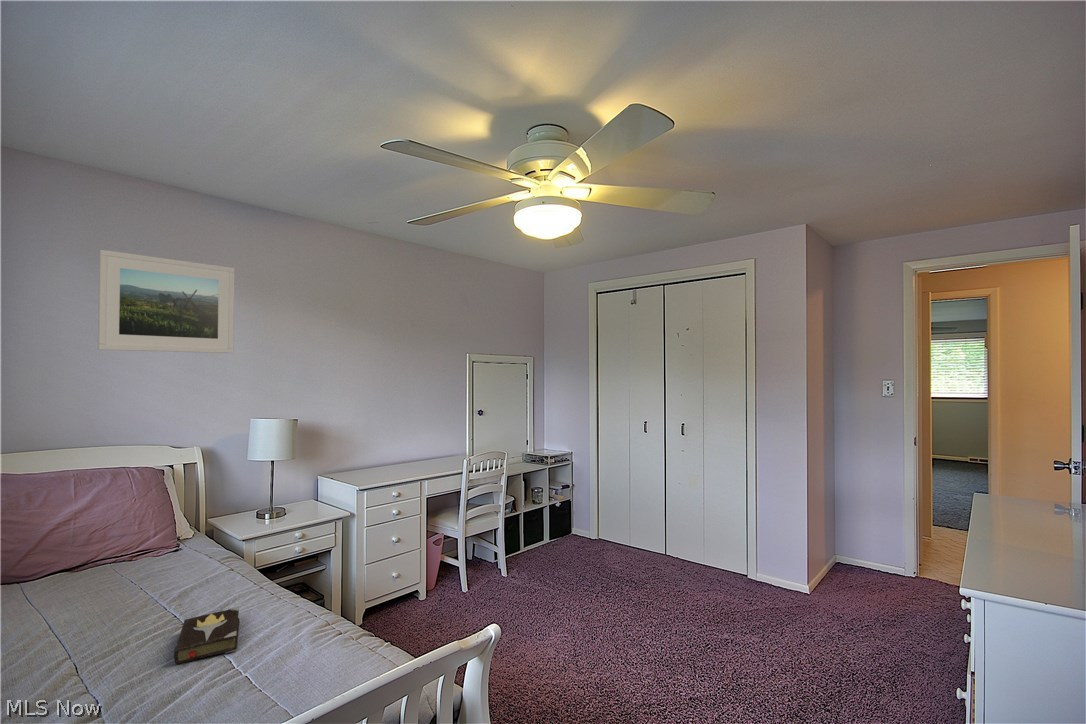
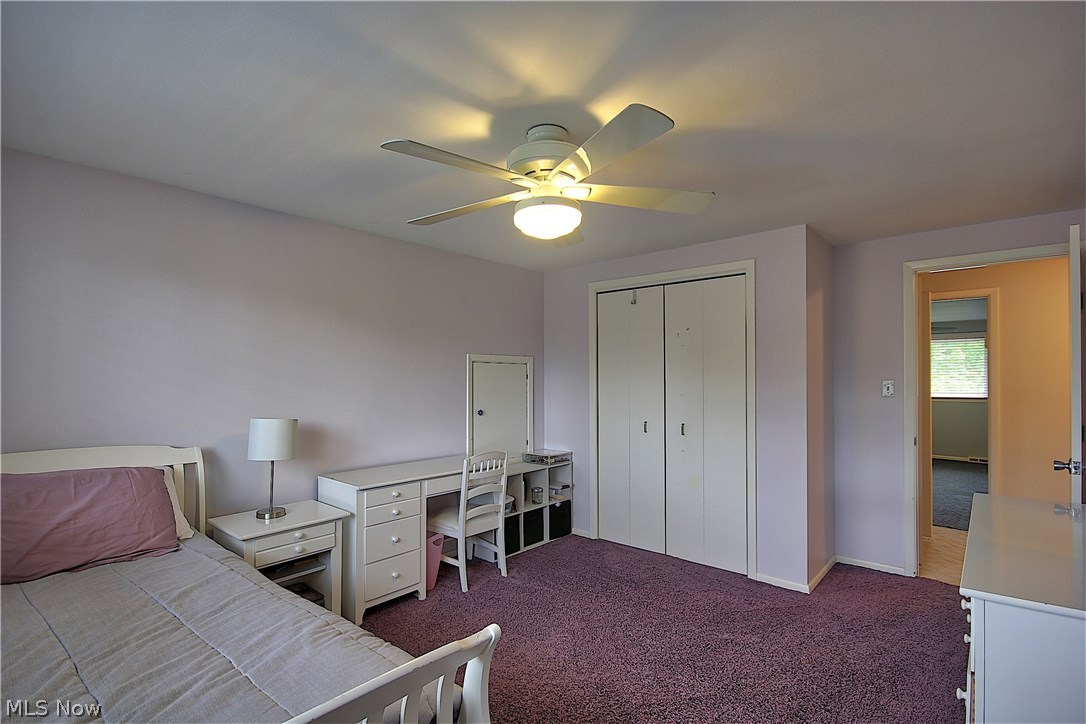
- hardback book (209, 632)
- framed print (171, 305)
